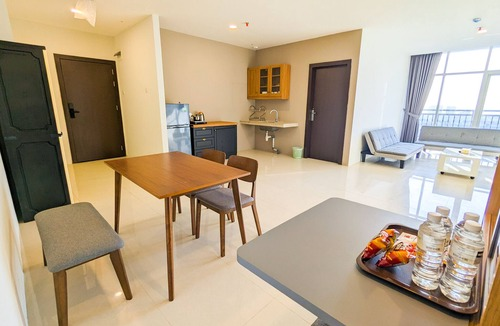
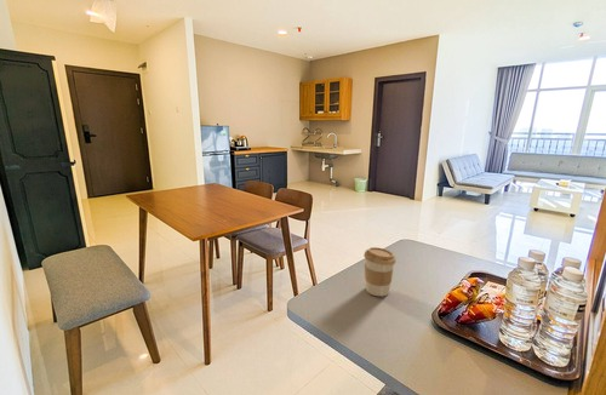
+ coffee cup (378, 270)
